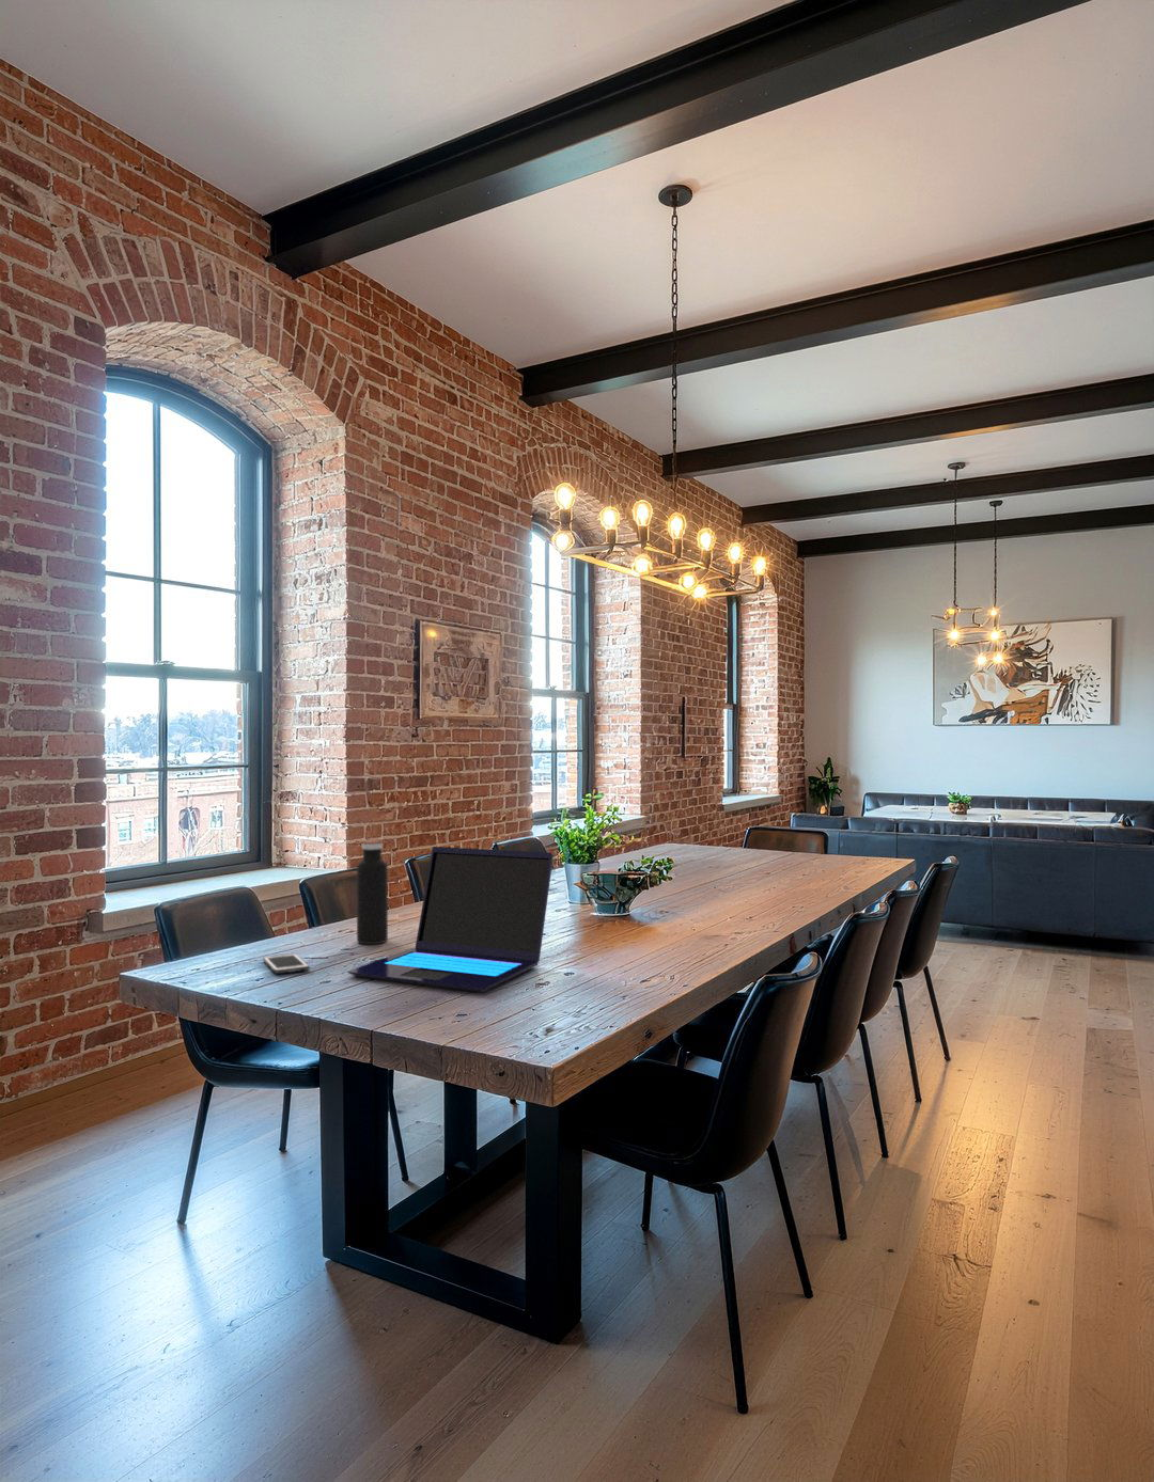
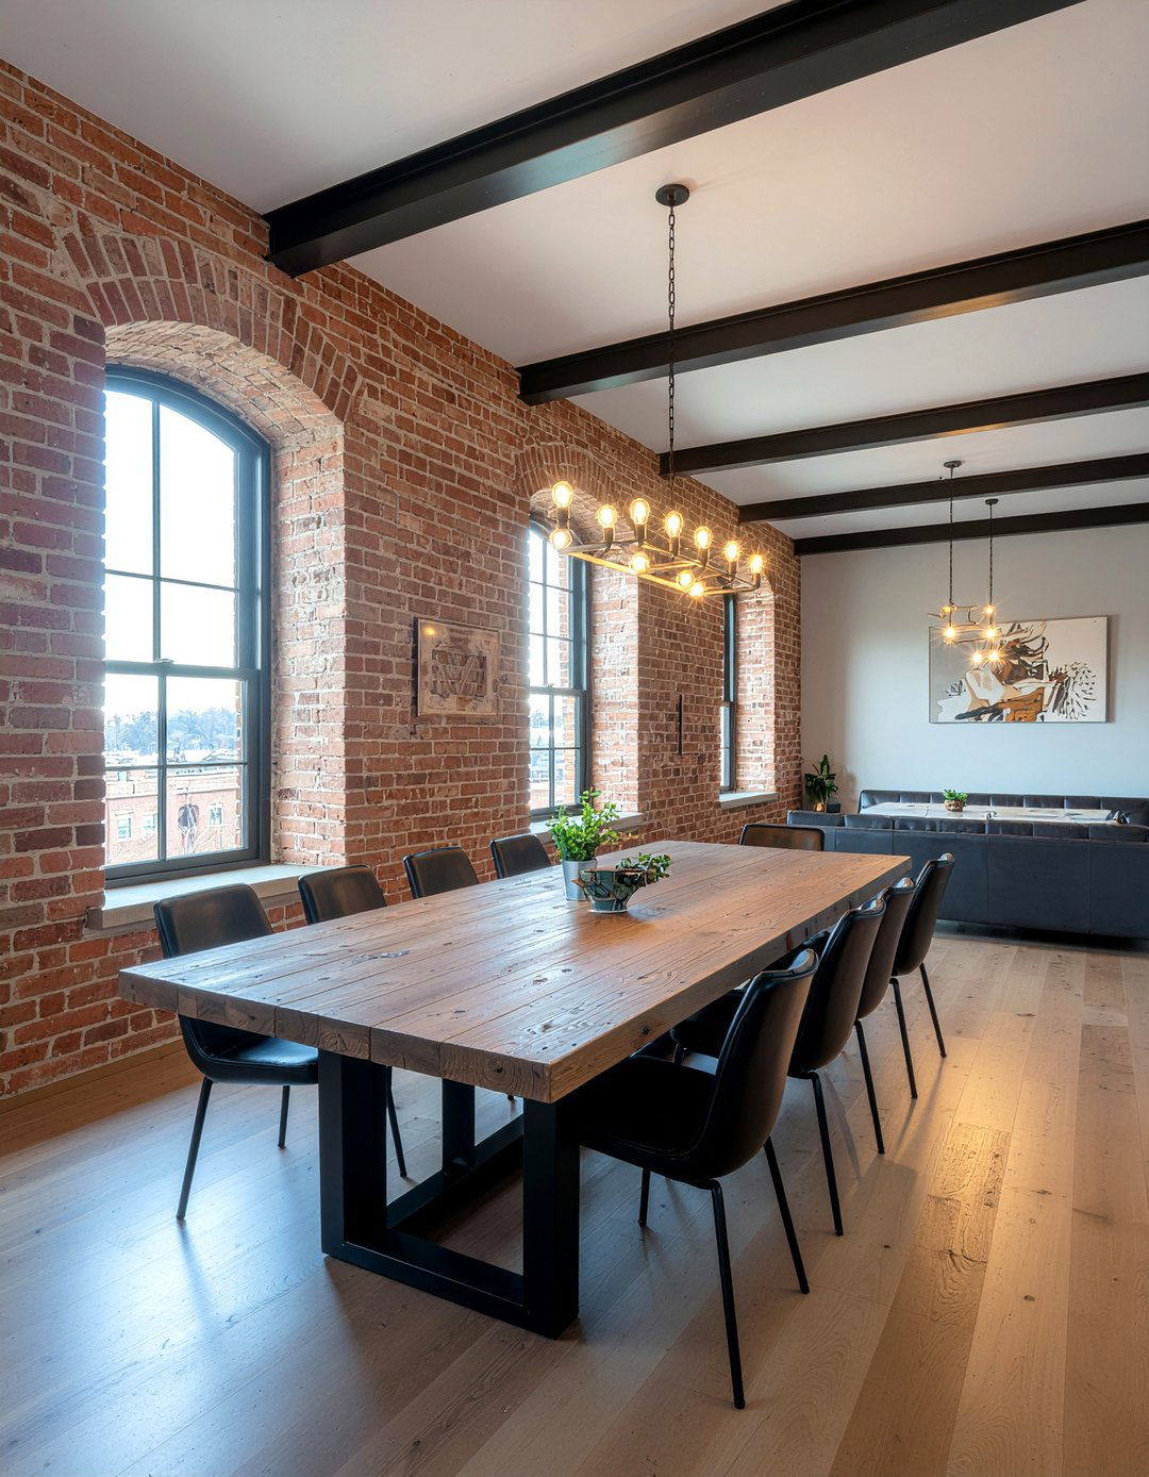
- water bottle (372, 890)
- cell phone (285, 964)
- laptop (455, 912)
